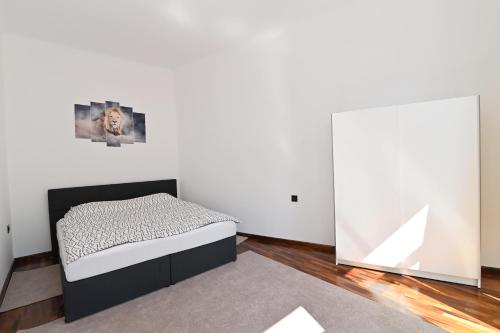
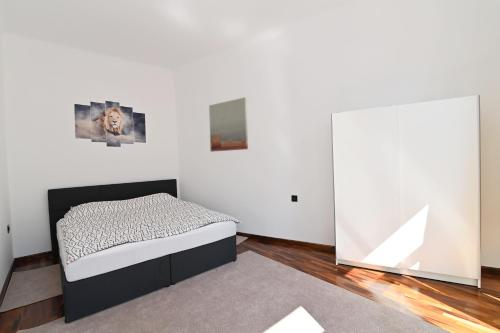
+ wall art (227, 126)
